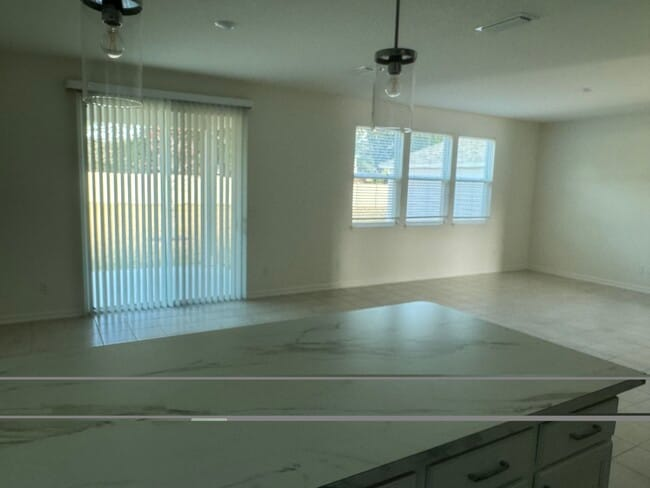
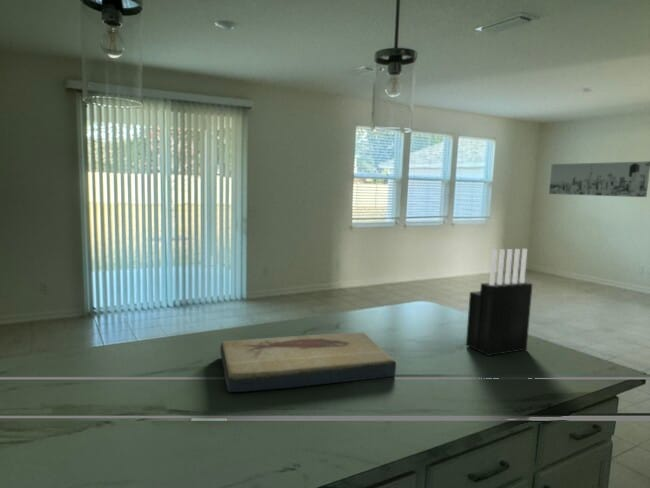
+ knife block (497, 298)
+ fish fossil (305, 357)
+ wall art (595, 179)
